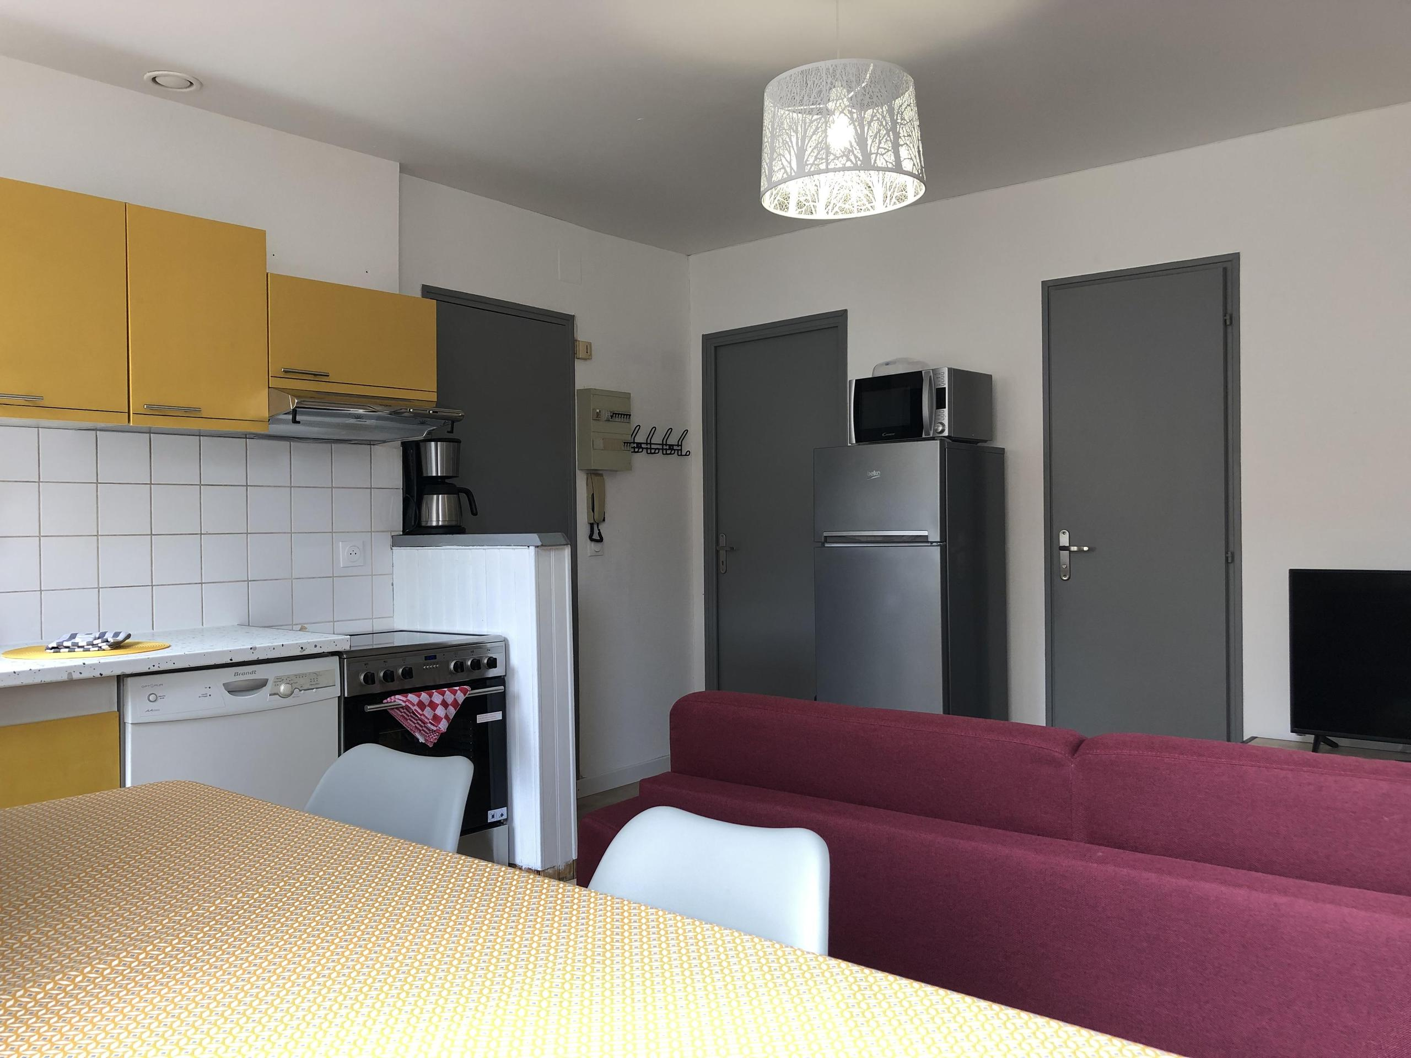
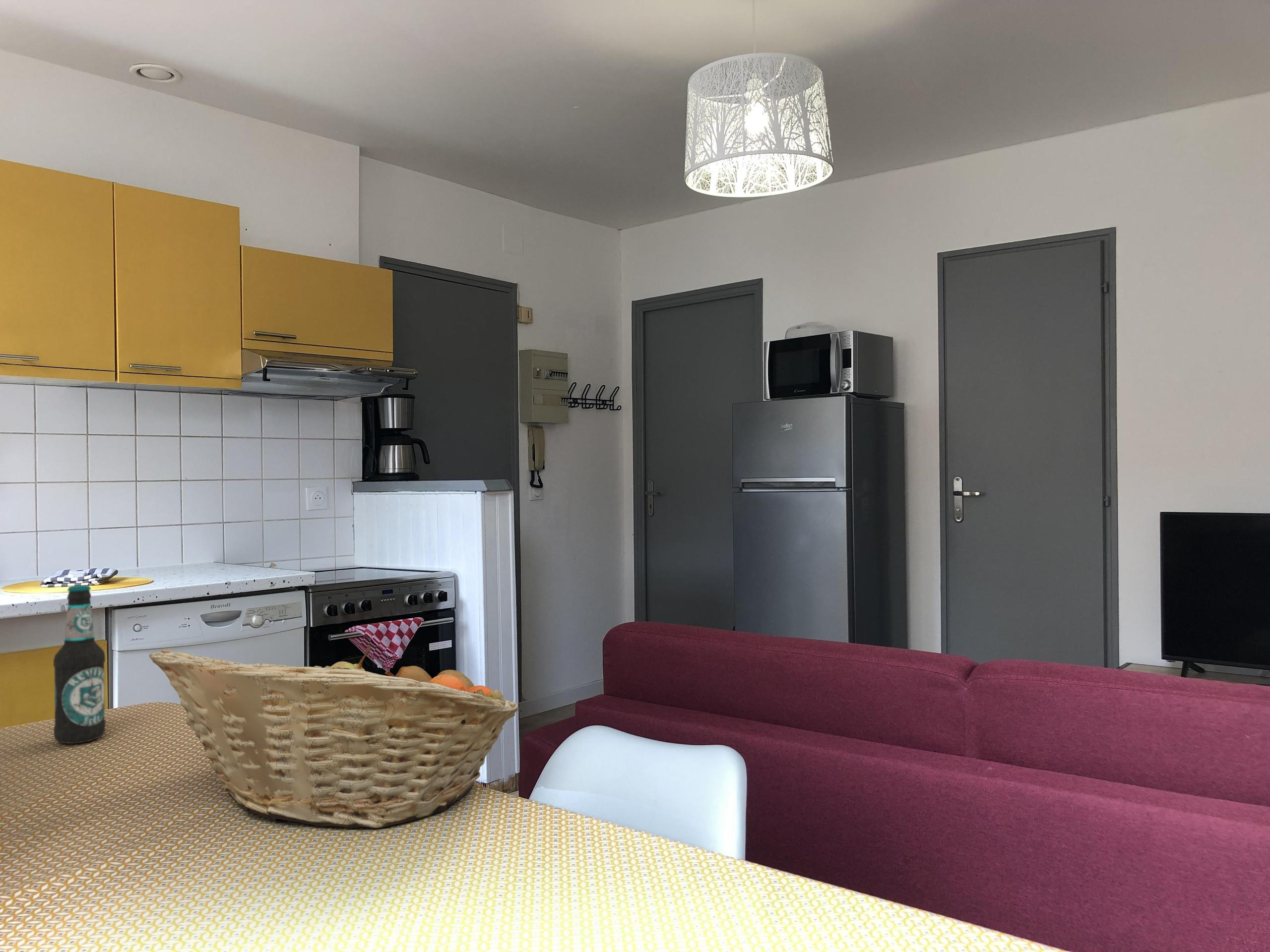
+ bottle (79, 662)
+ fruit basket (338, 713)
